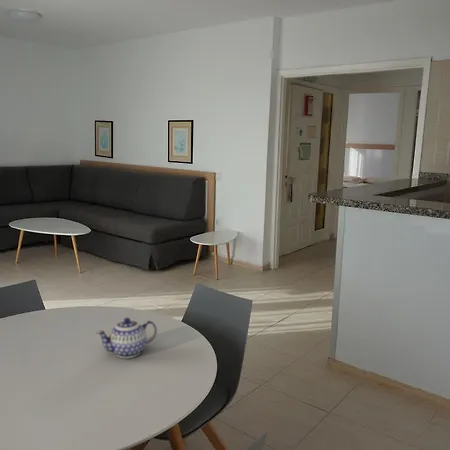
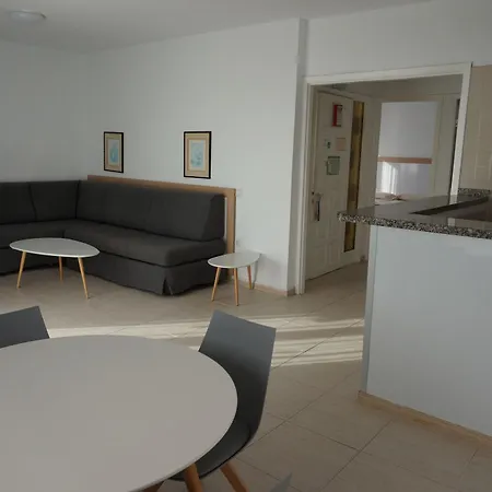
- teapot (127, 335)
